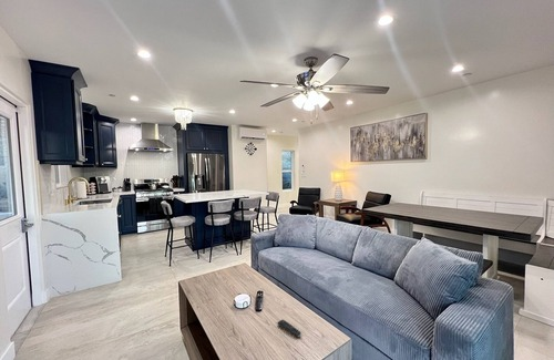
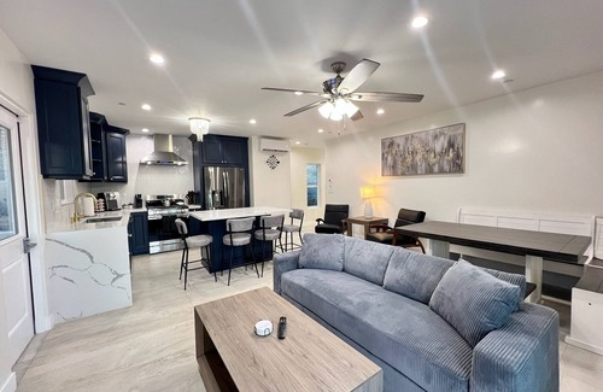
- remote control (289, 328)
